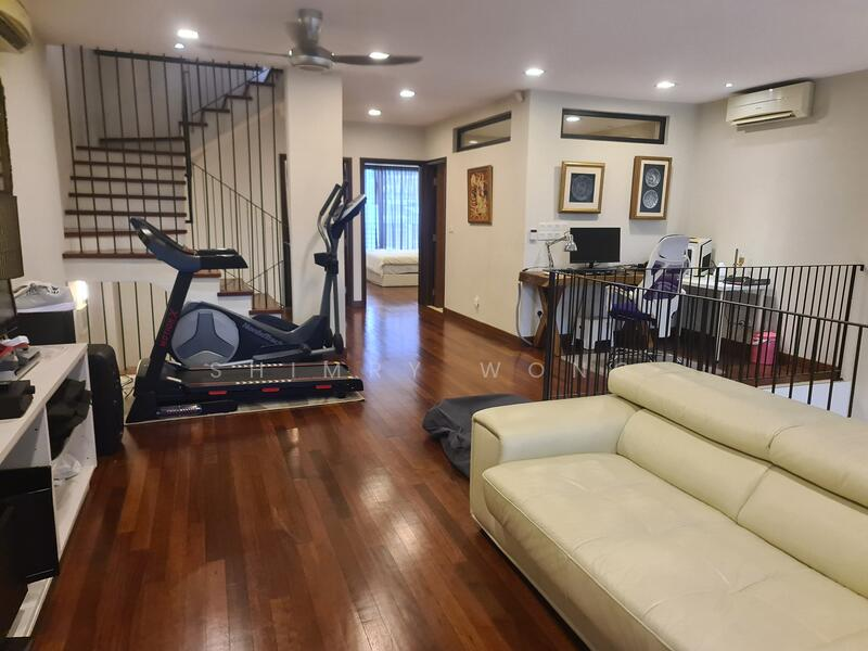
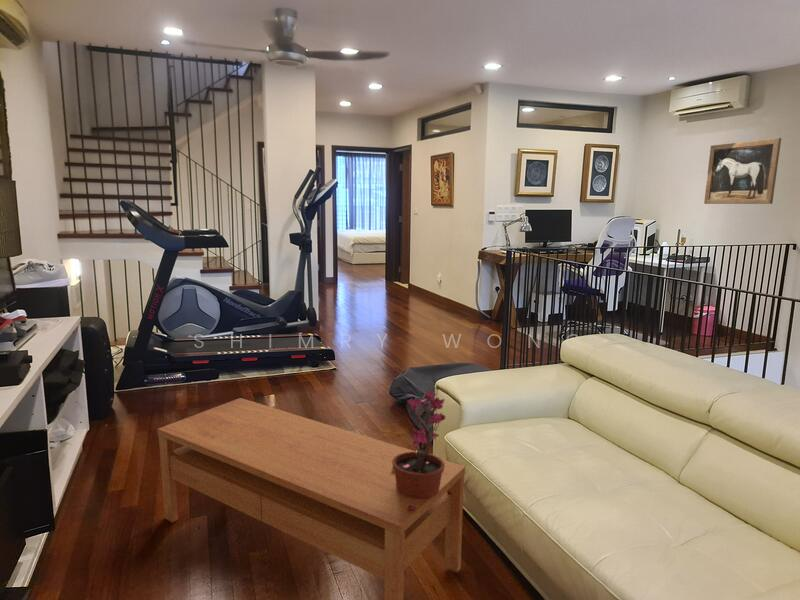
+ potted plant (413, 436)
+ wall art (739, 173)
+ coffee table (301, 495)
